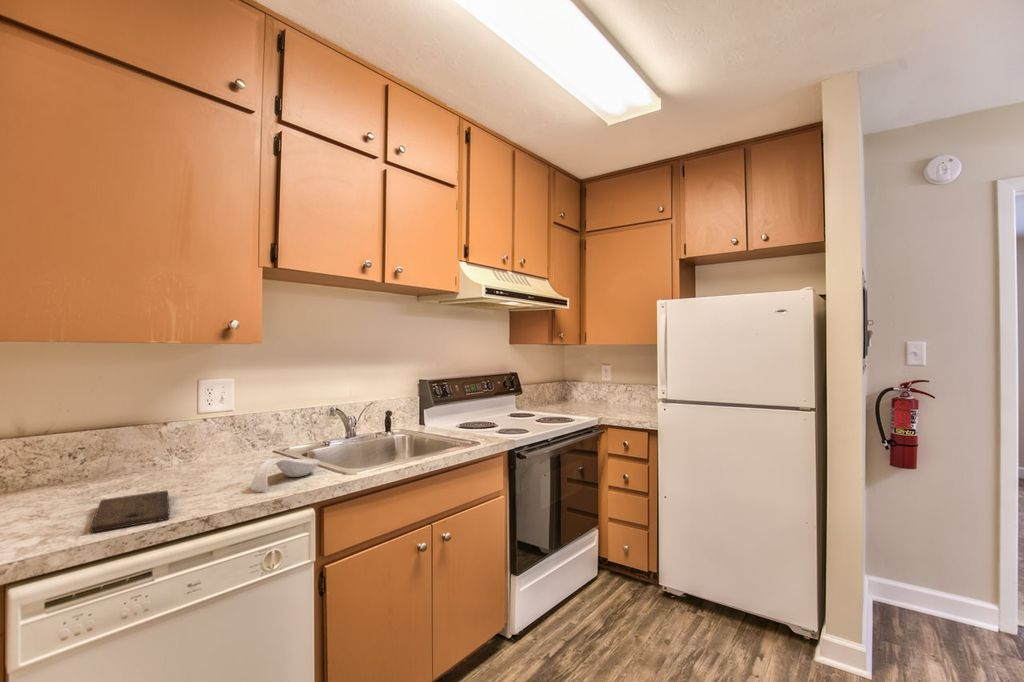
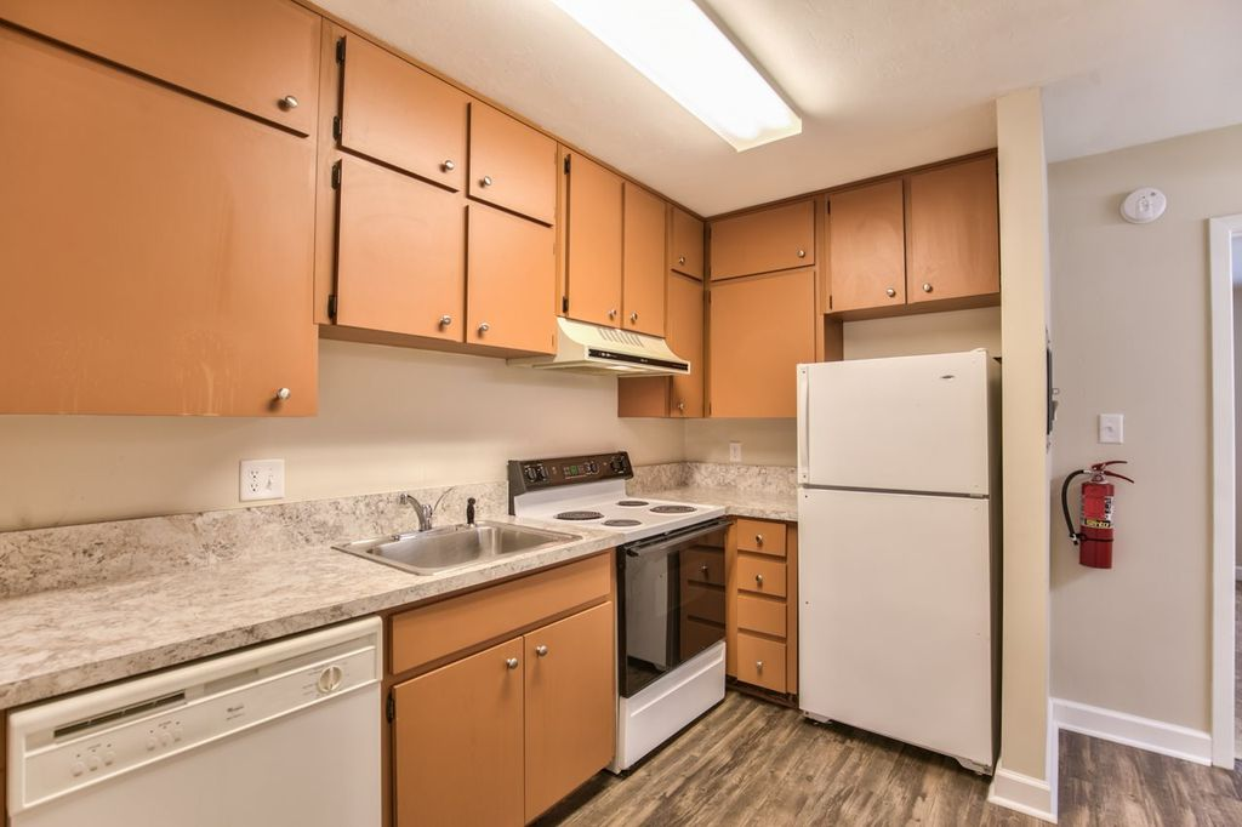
- spoon rest (286, 467)
- cutting board (133, 509)
